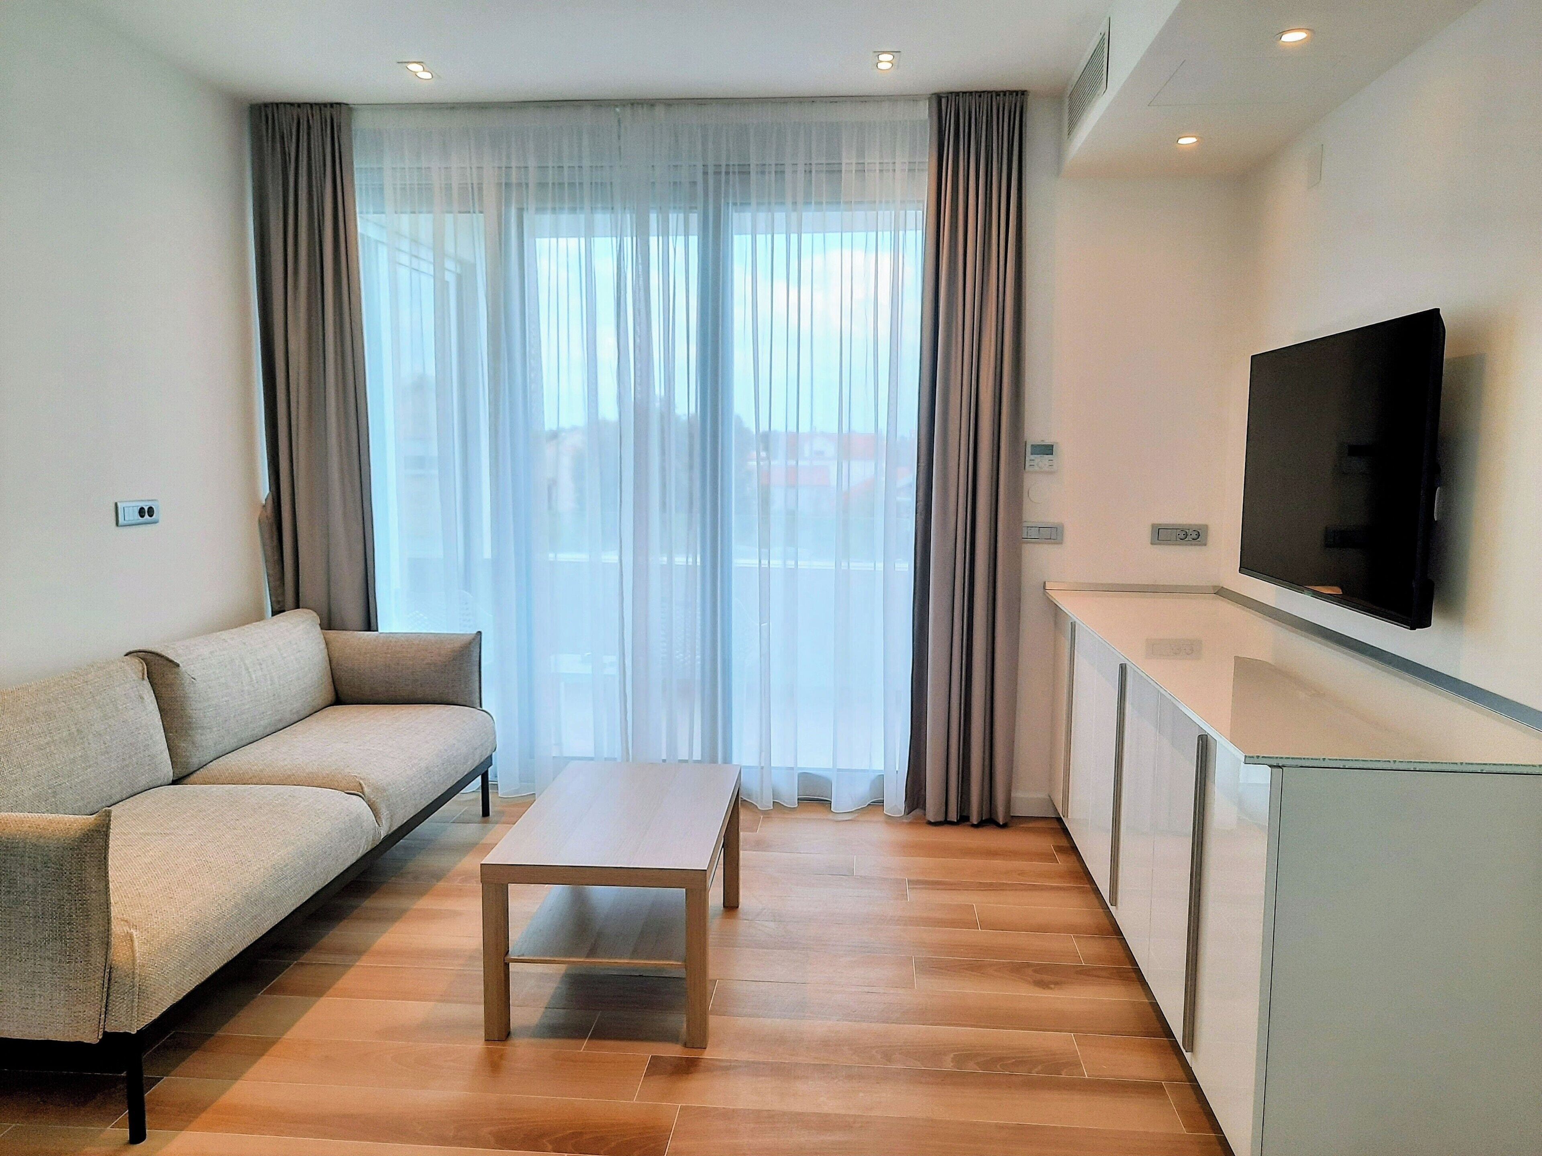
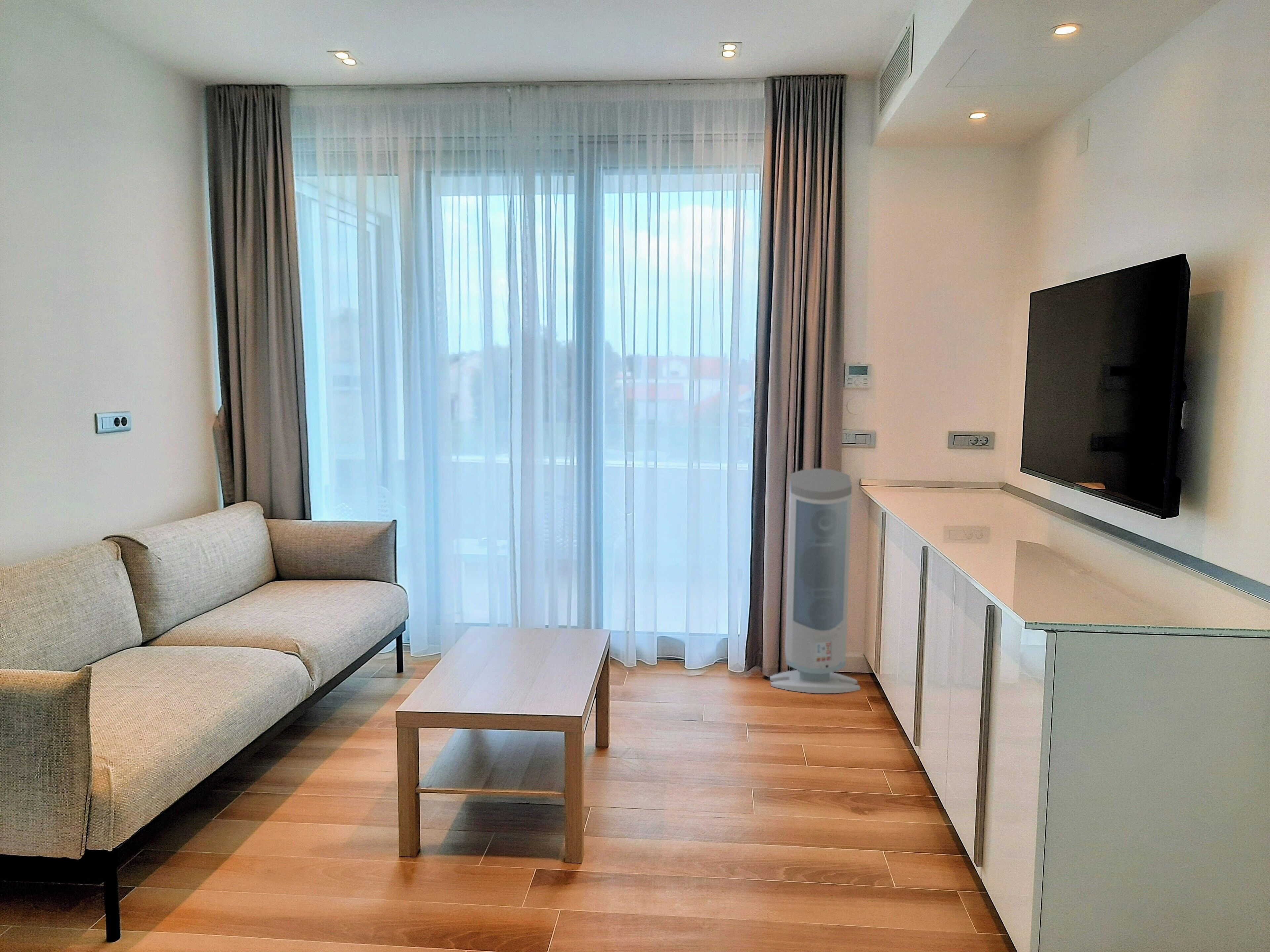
+ air purifier (817, 578)
